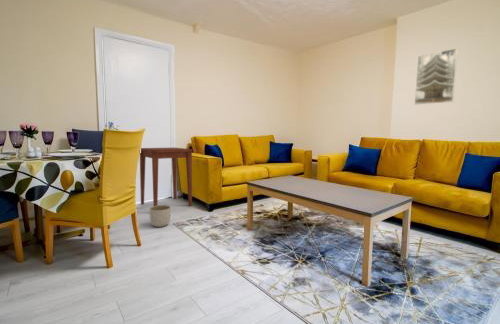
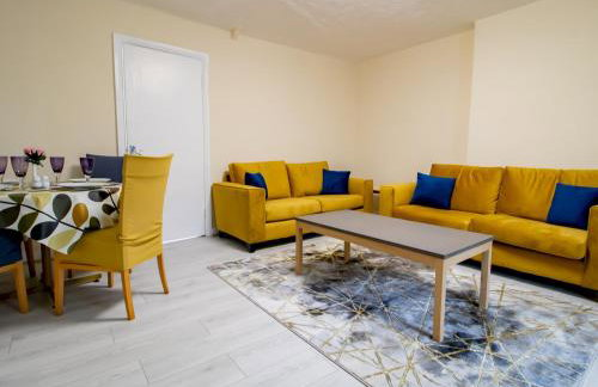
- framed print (435, 78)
- planter (160, 216)
- side table (172, 175)
